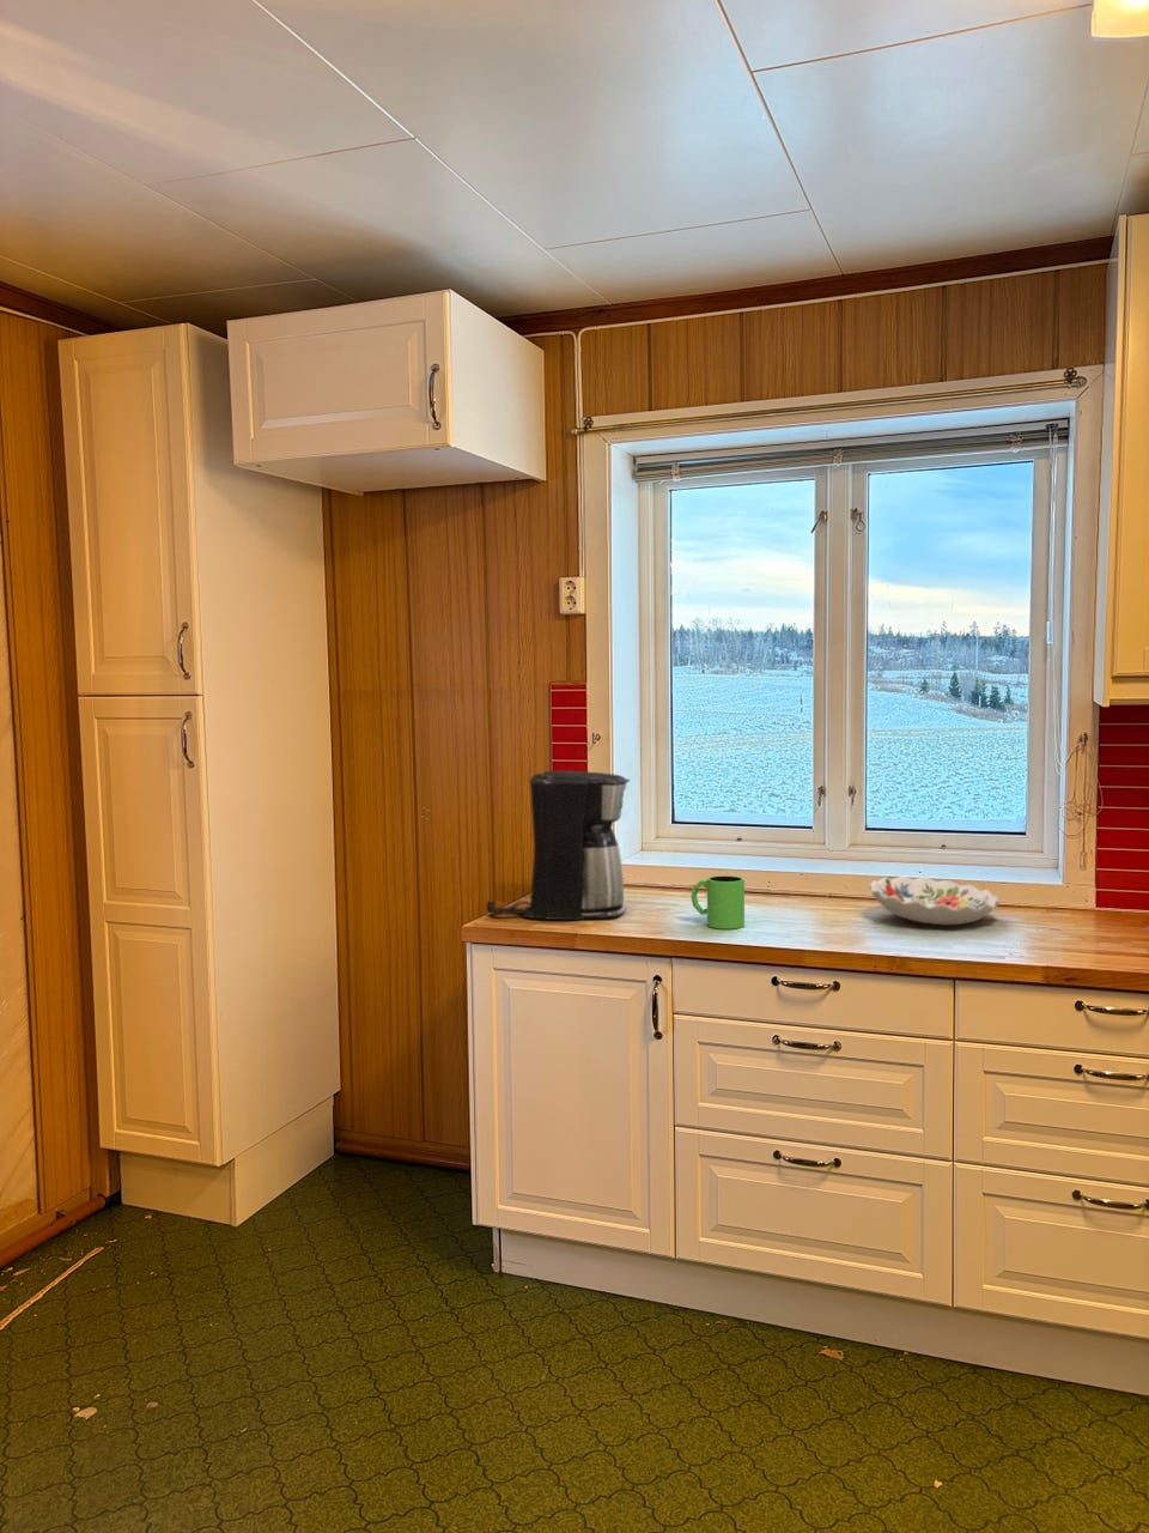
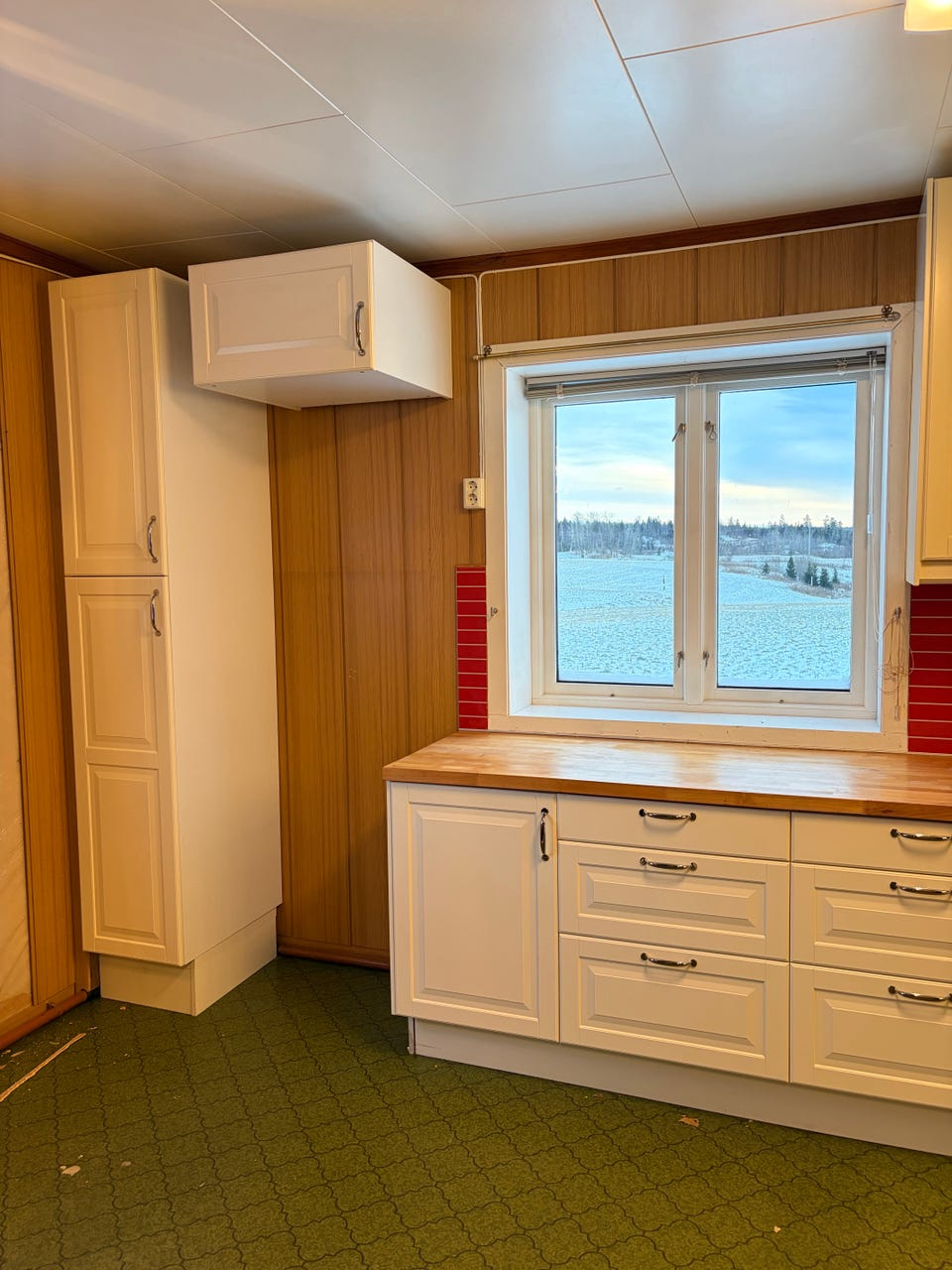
- decorative bowl (933, 902)
- mug (717, 900)
- coffee maker (561, 841)
